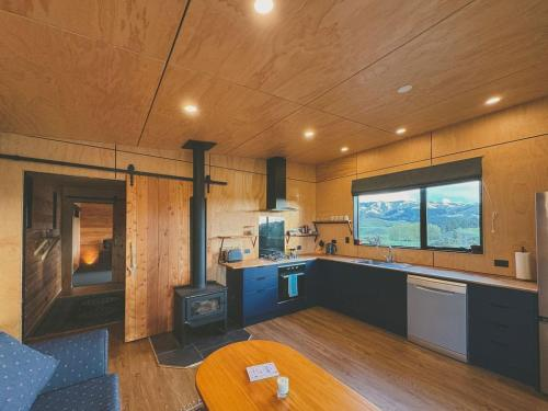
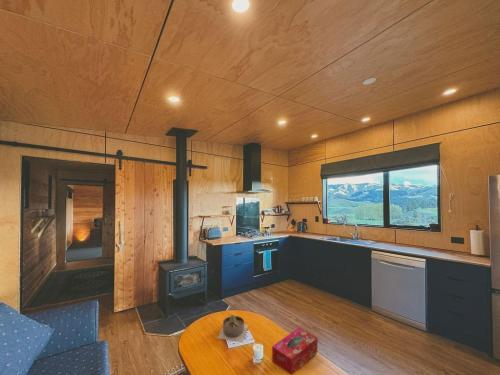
+ succulent planter (233, 323)
+ tissue box (295, 349)
